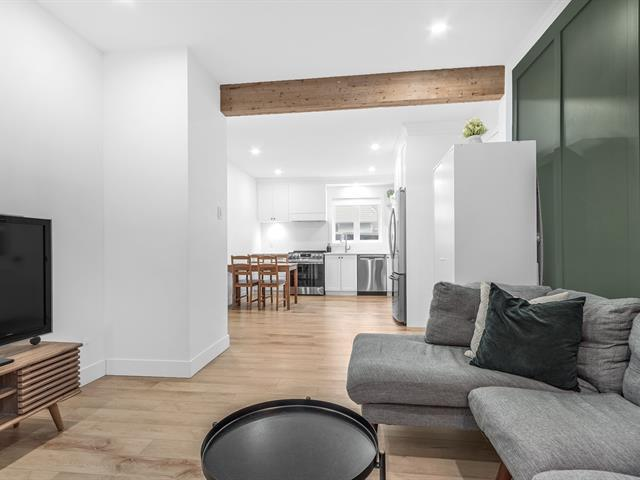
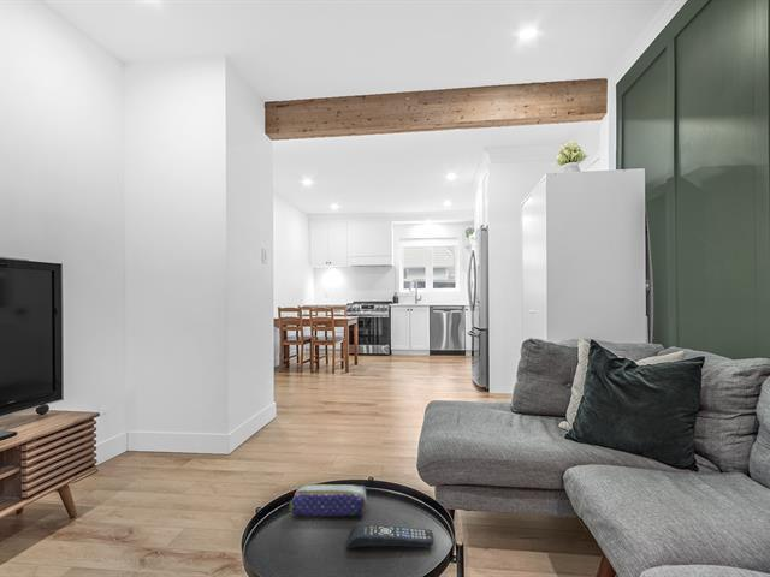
+ remote control (390, 536)
+ pencil case (328, 499)
